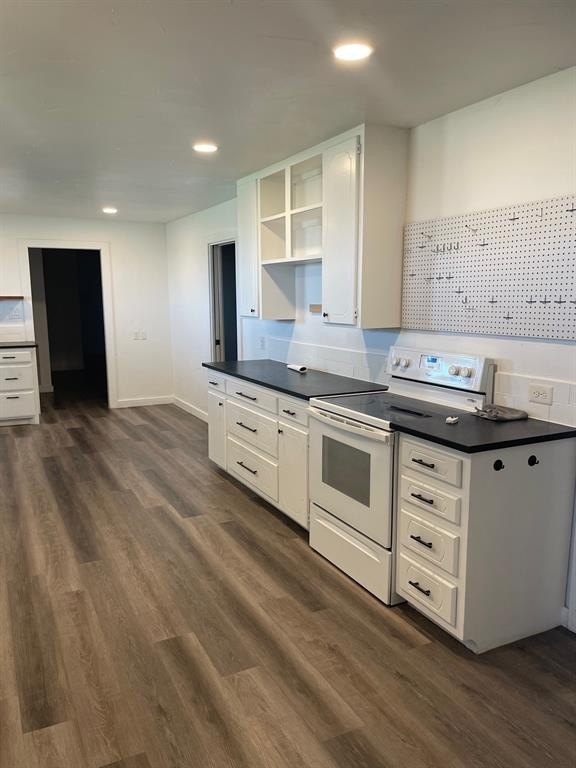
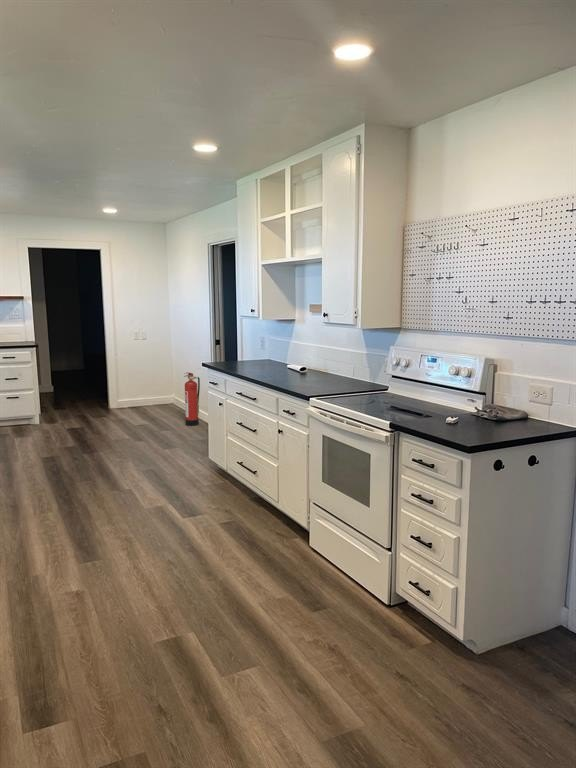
+ fire extinguisher (191, 398)
